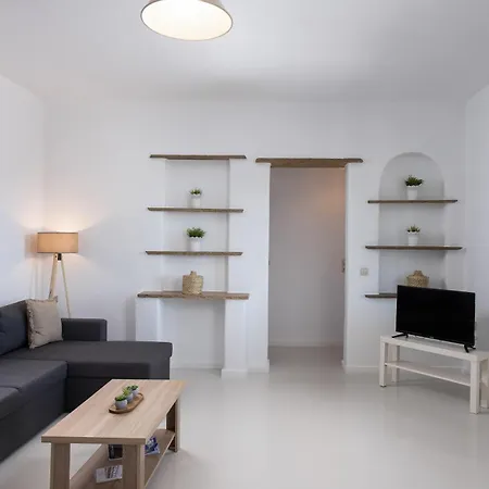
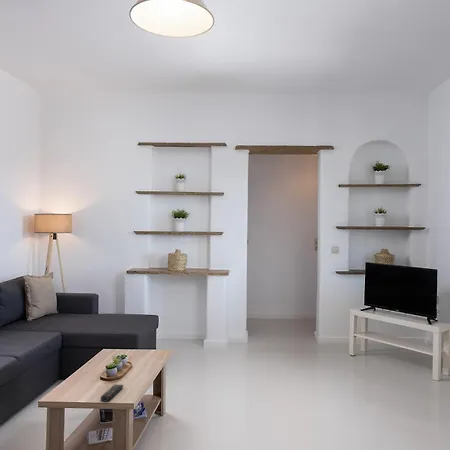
+ remote control (112, 392)
